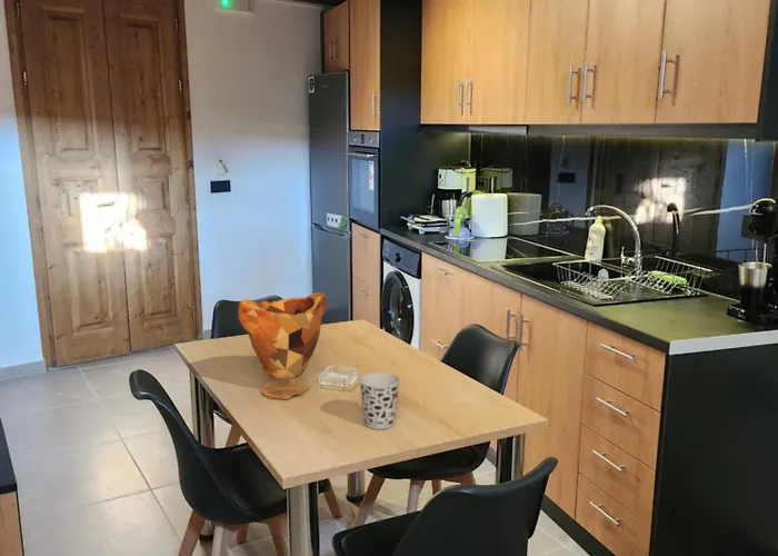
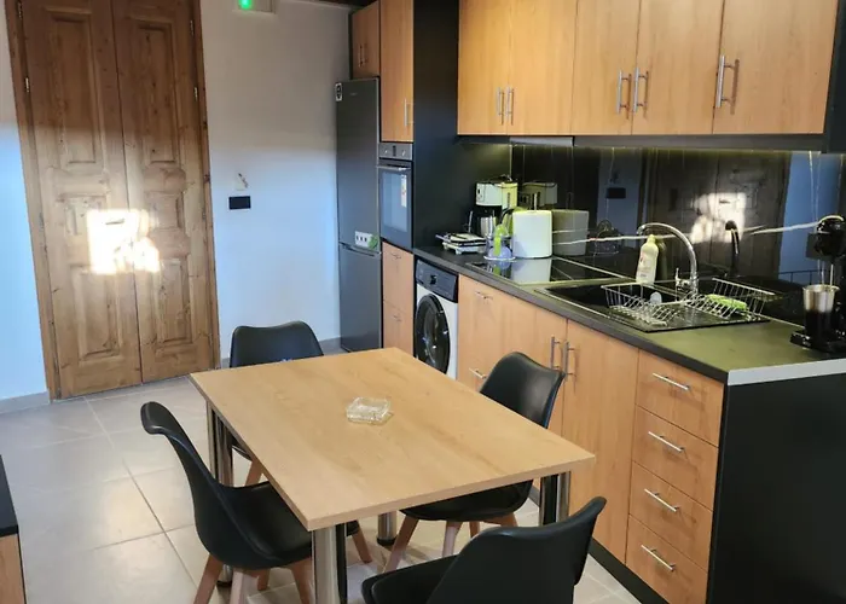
- cup (379, 401)
- vase (283, 344)
